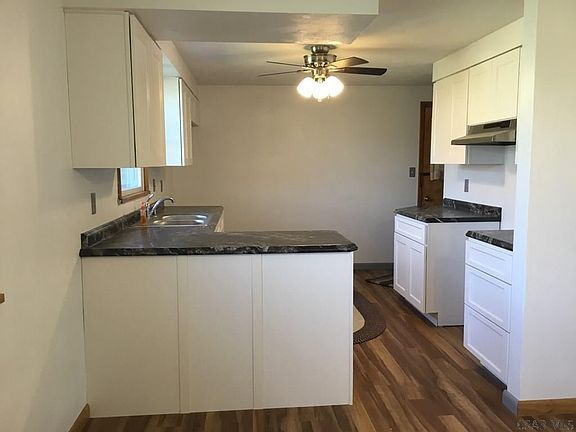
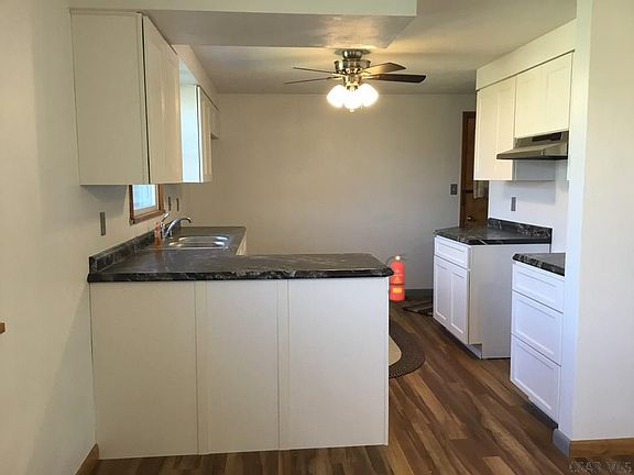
+ fire extinguisher (396, 276)
